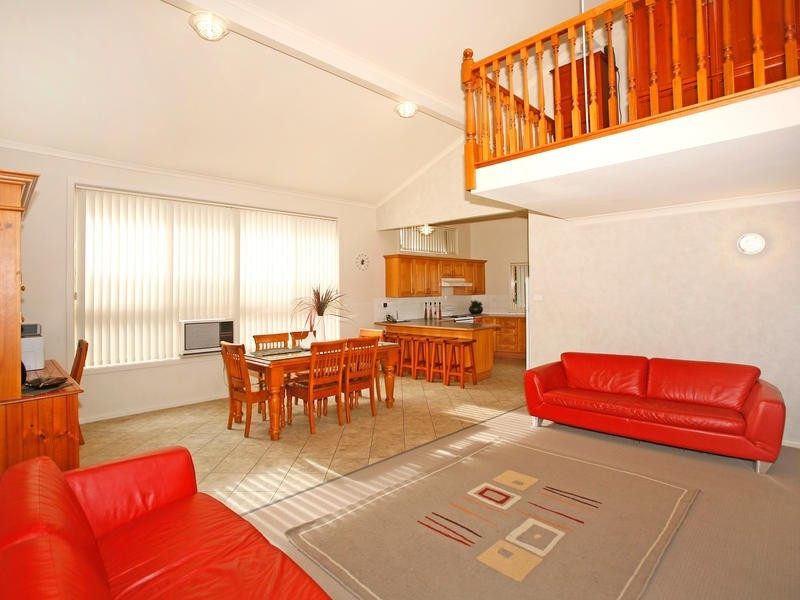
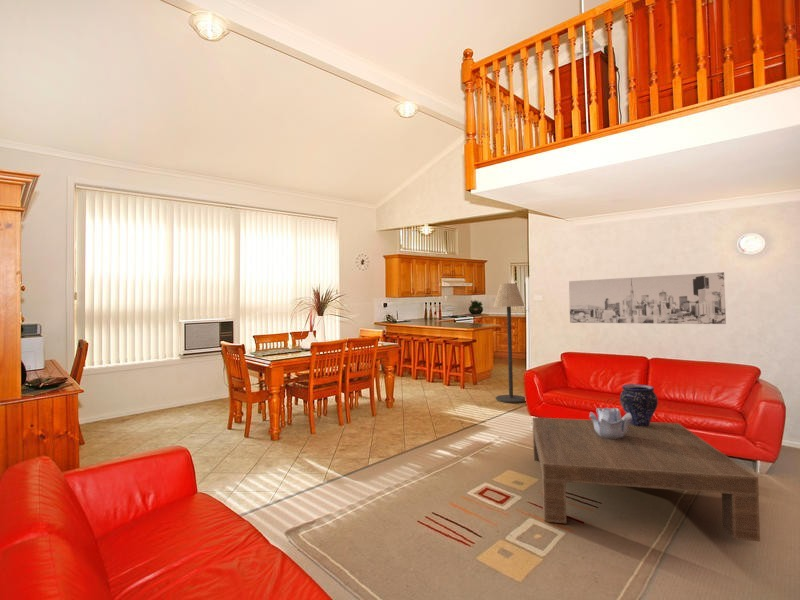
+ decorative bowl (610, 422)
+ vase (638, 405)
+ floor lamp (509, 341)
+ coffee table (620, 465)
+ wall art (639, 300)
